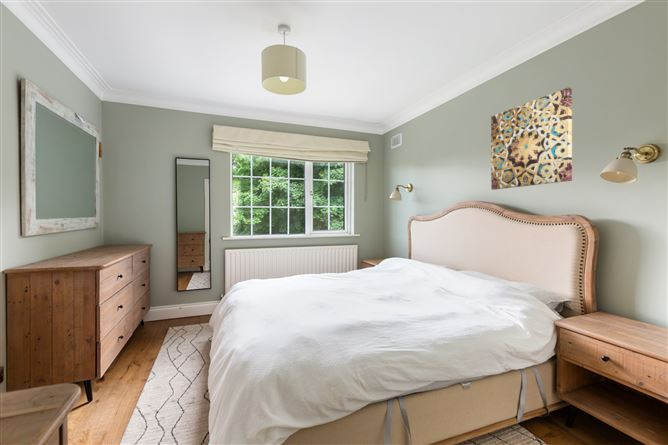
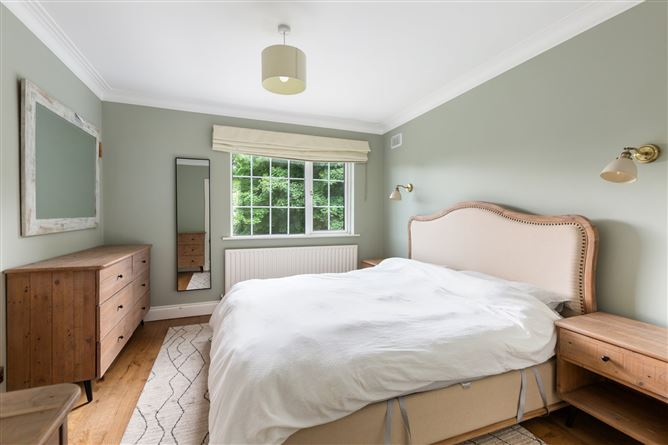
- wall art (526, 144)
